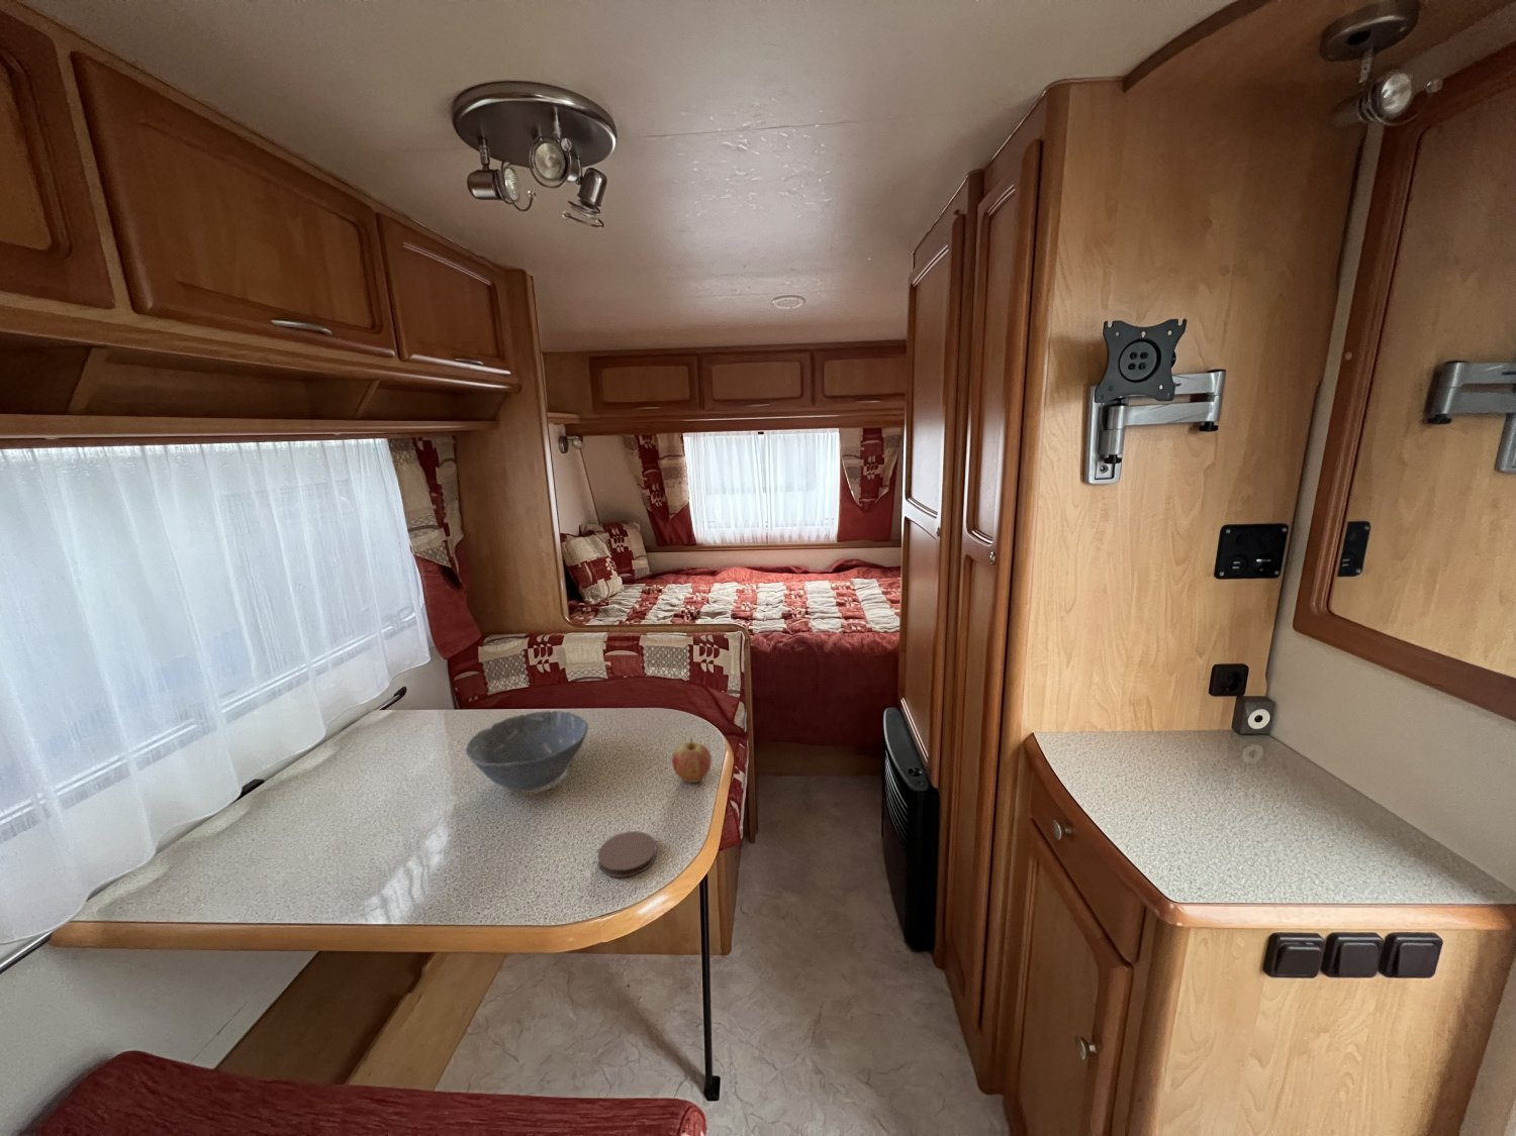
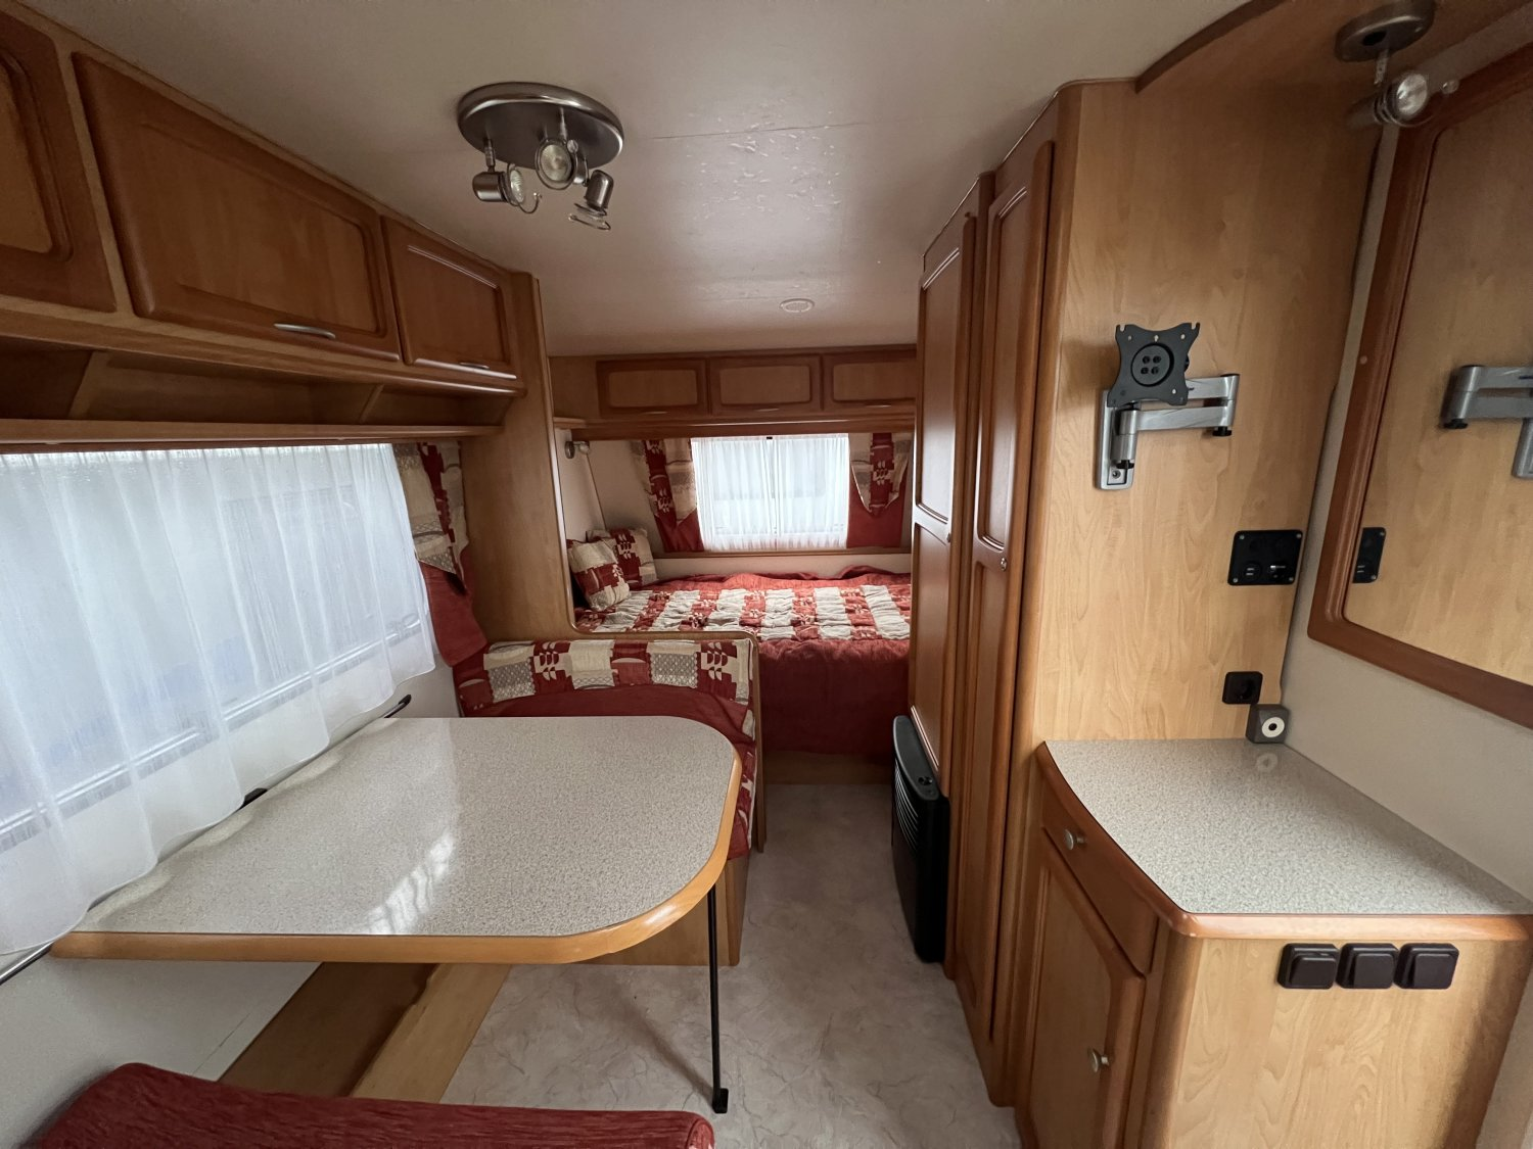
- bowl (531, 754)
- coaster (628, 852)
- fruit (691, 760)
